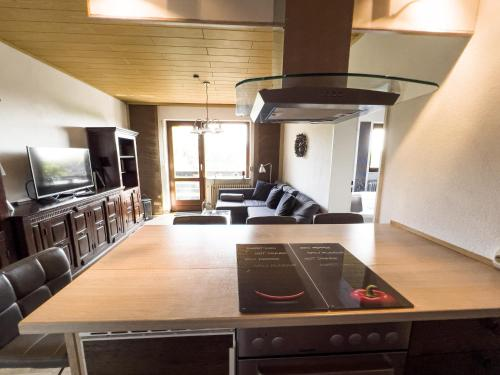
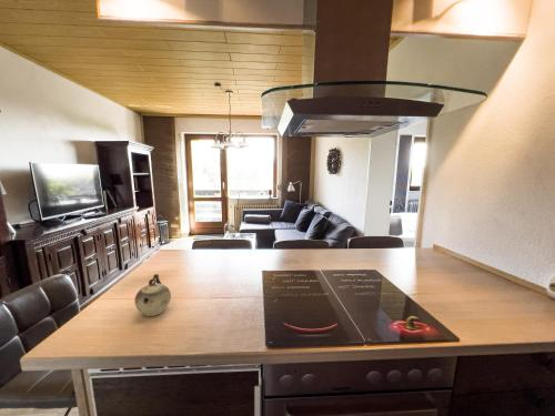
+ teapot (152, 296)
